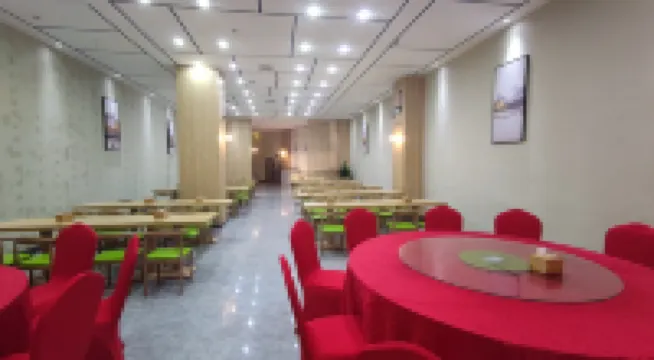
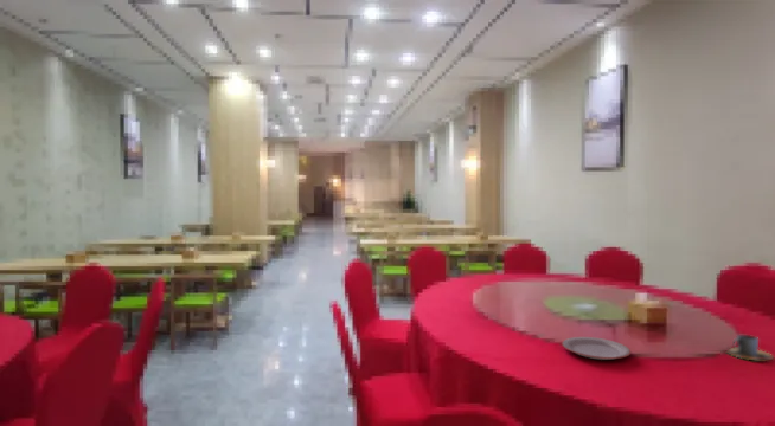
+ cup (747, 344)
+ plate (595, 348)
